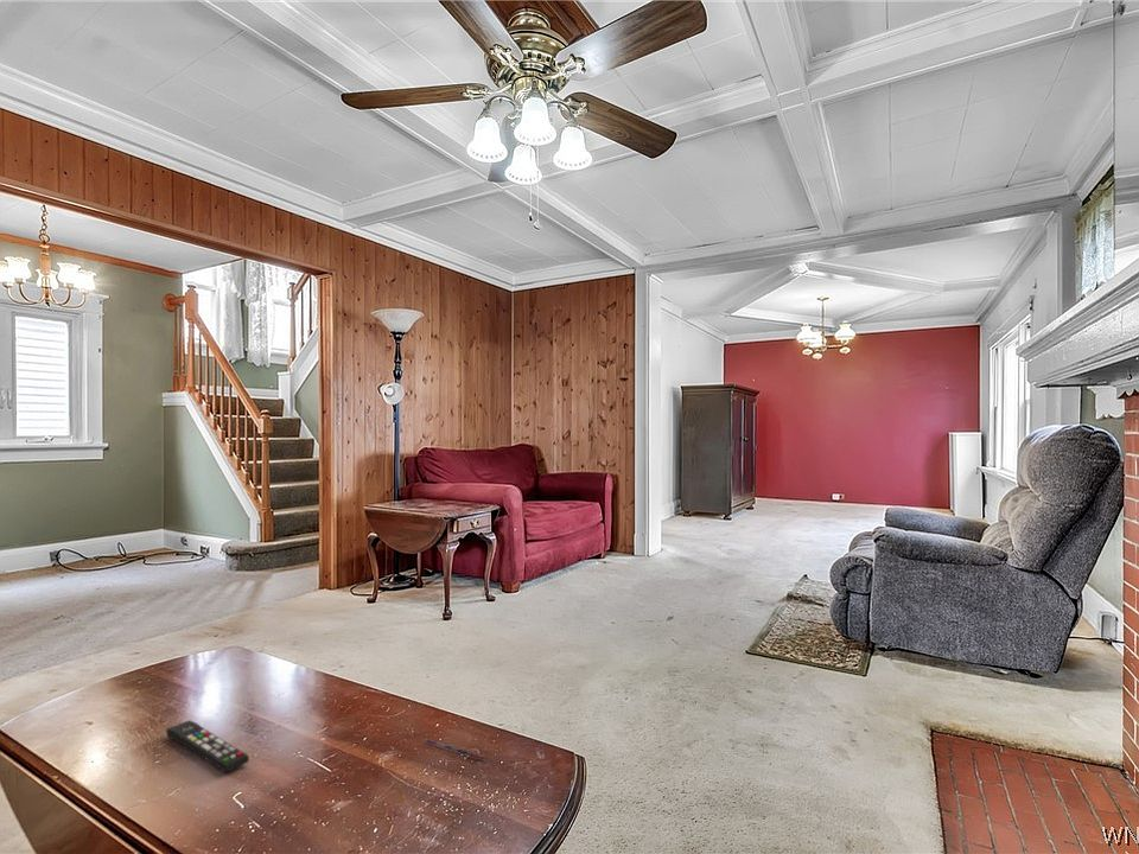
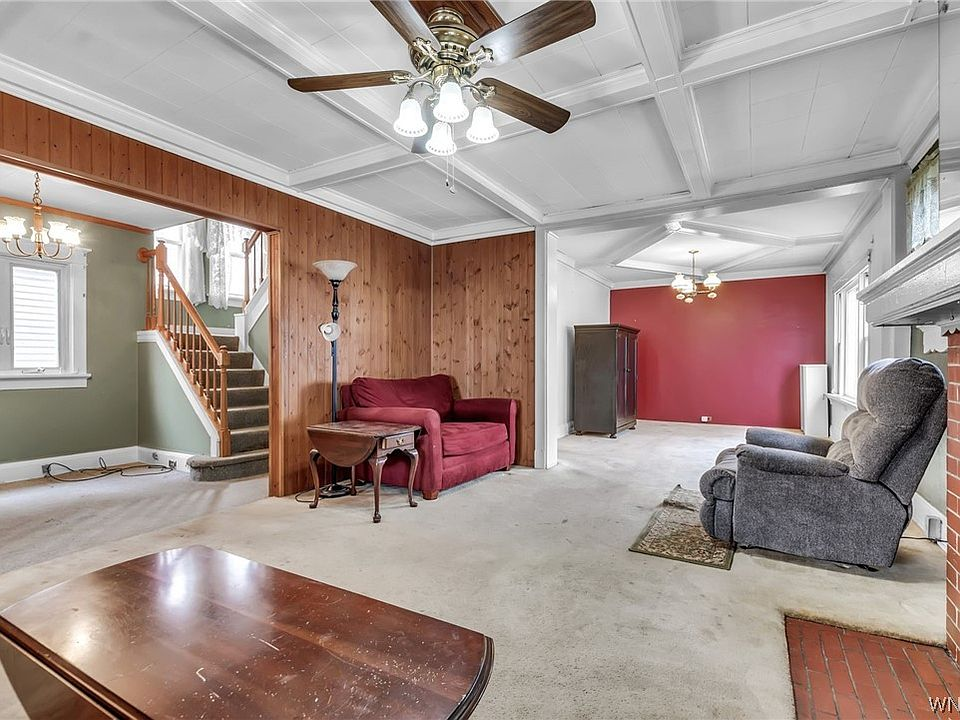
- pen (453, 748)
- remote control (205, 744)
